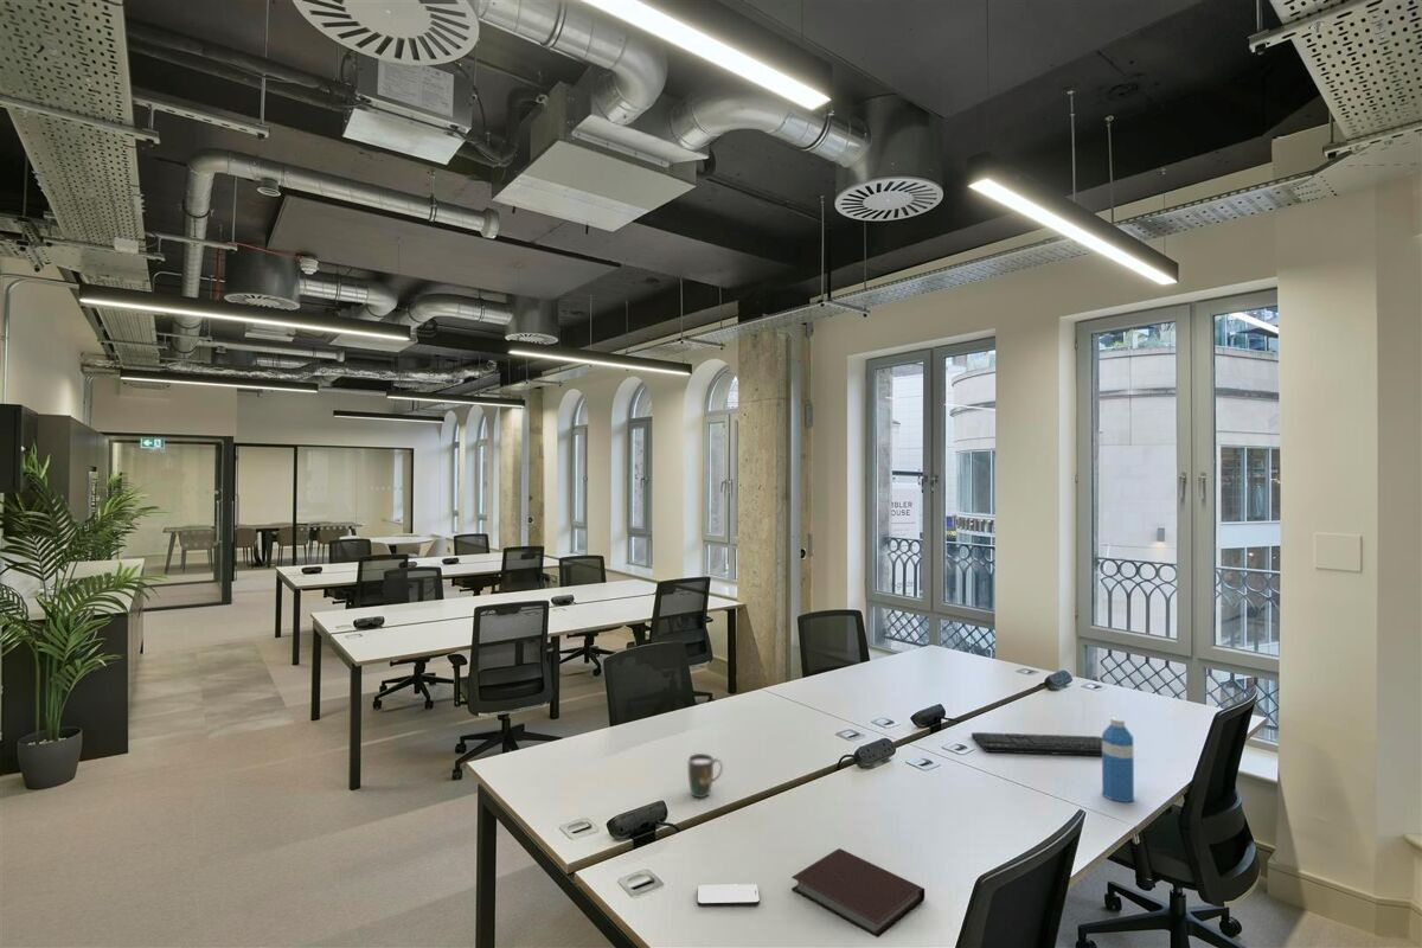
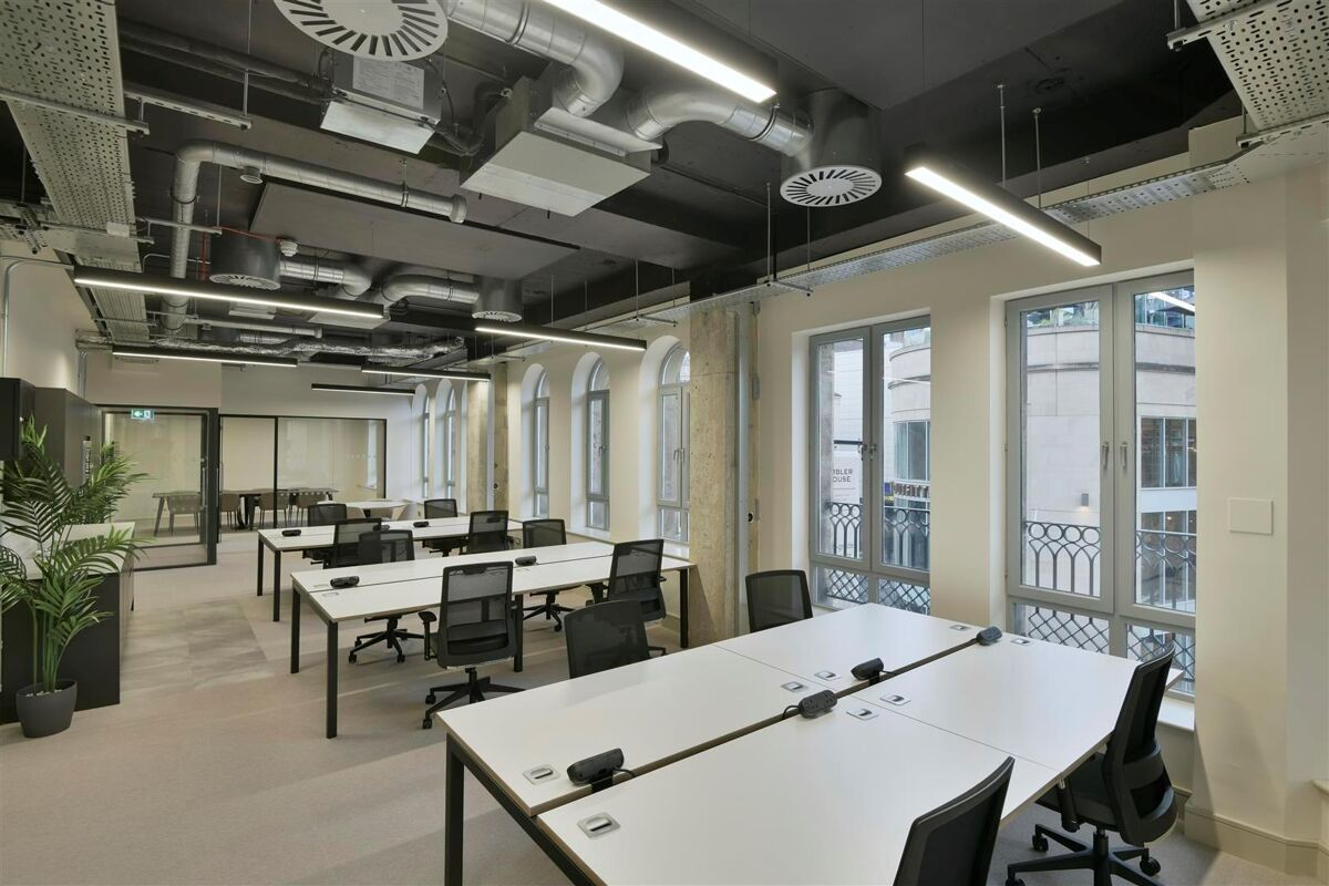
- keyboard (1043, 742)
- mug (705, 775)
- water bottle (1117, 757)
- notebook (857, 888)
- smartphone (728, 893)
